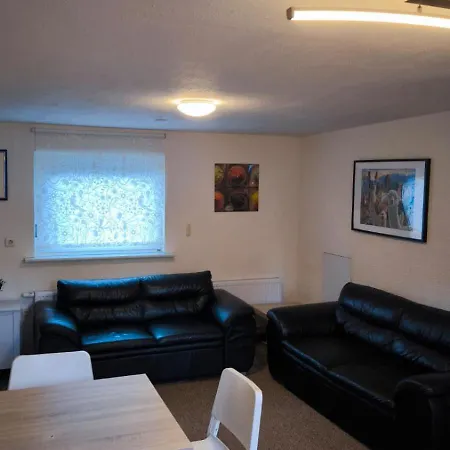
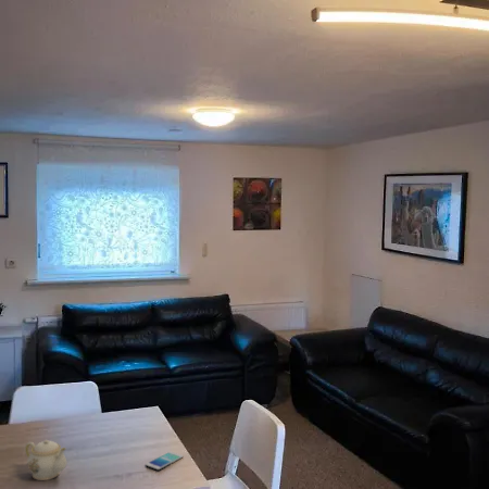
+ smartphone (164, 460)
+ teapot (45, 456)
